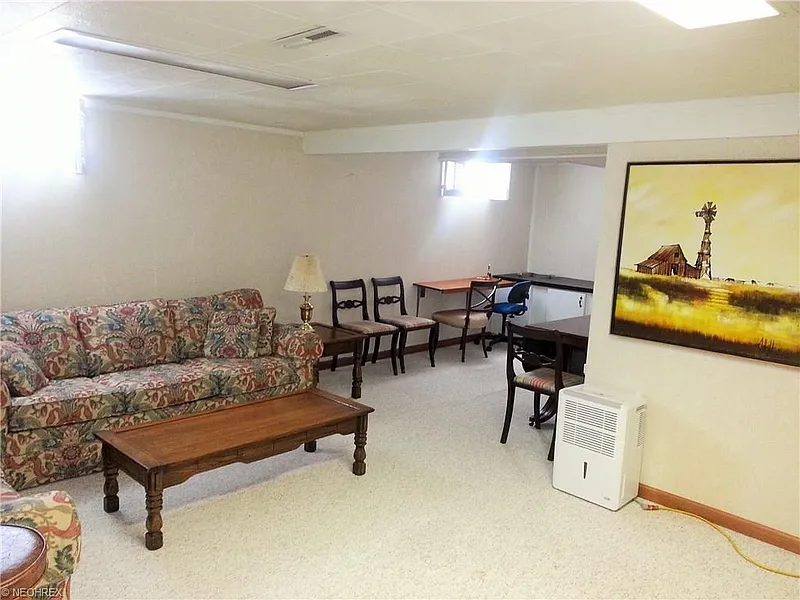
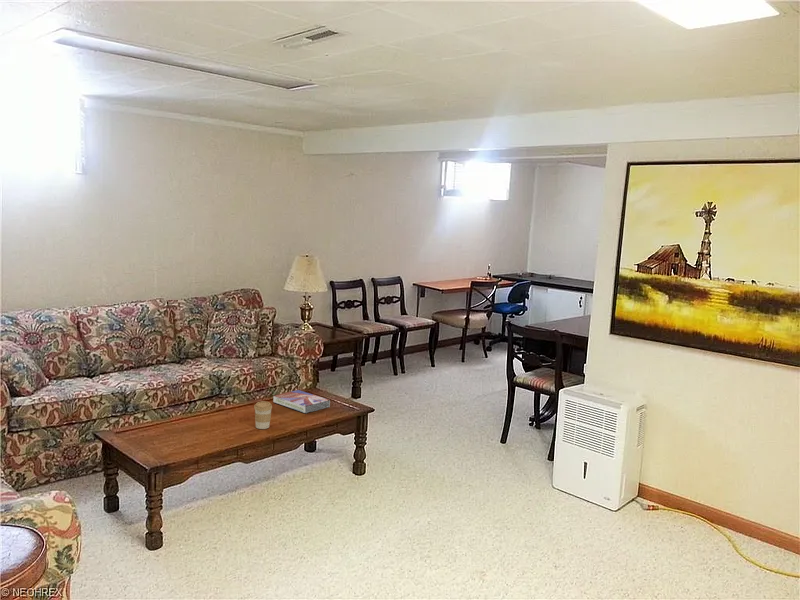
+ coffee cup (262, 414)
+ textbook (301, 401)
